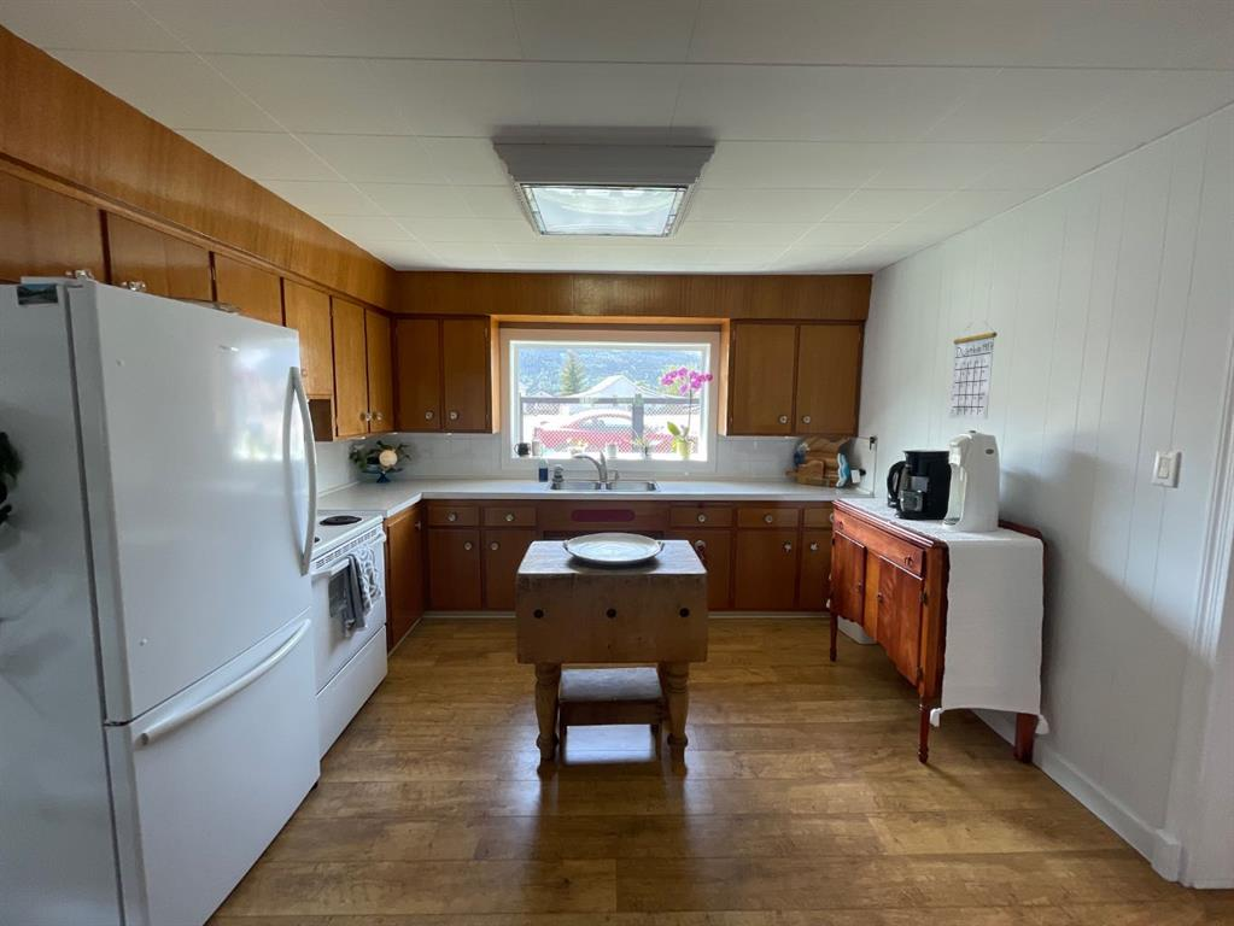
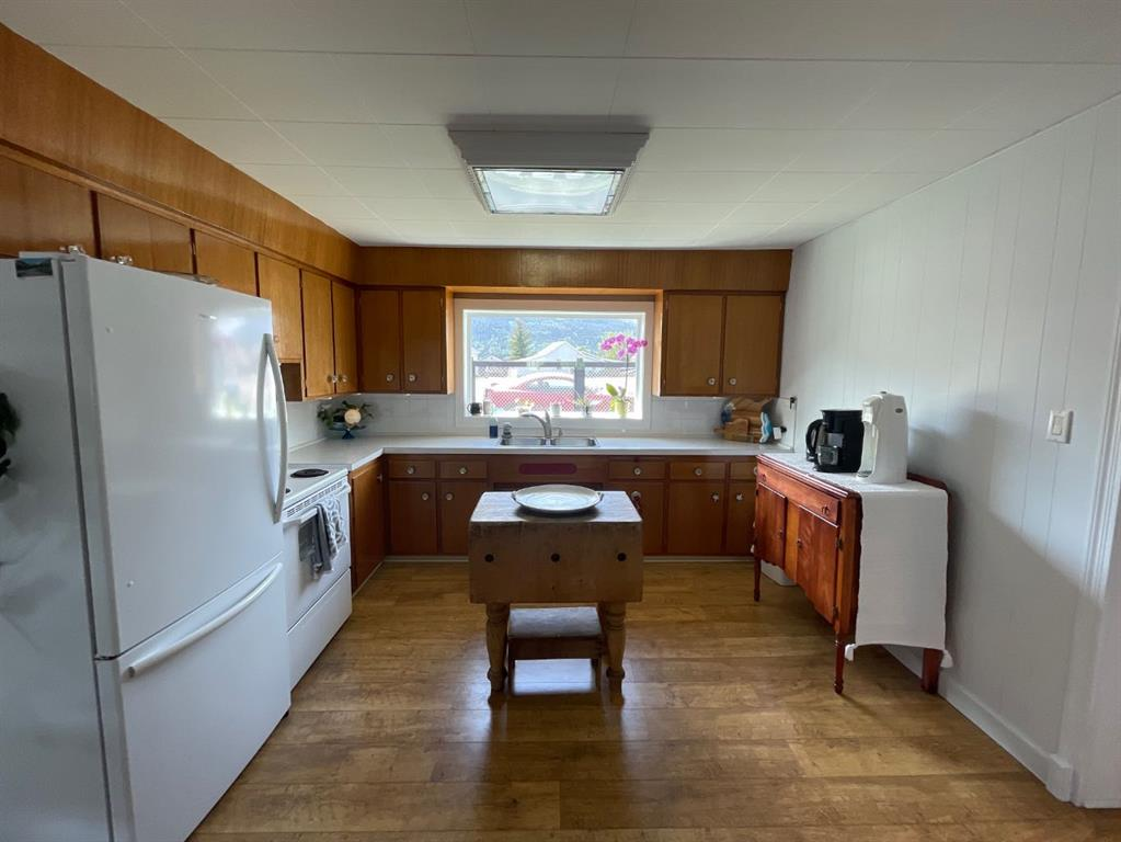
- calendar (971, 368)
